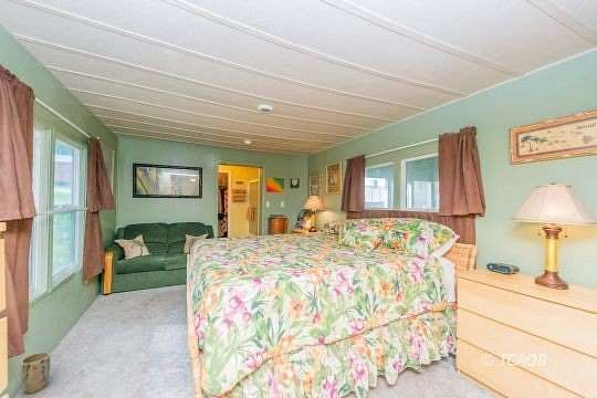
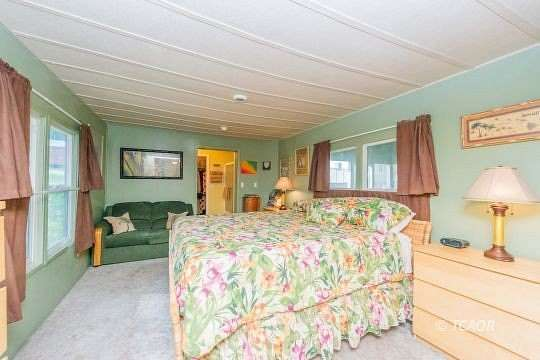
- plant pot (34, 373)
